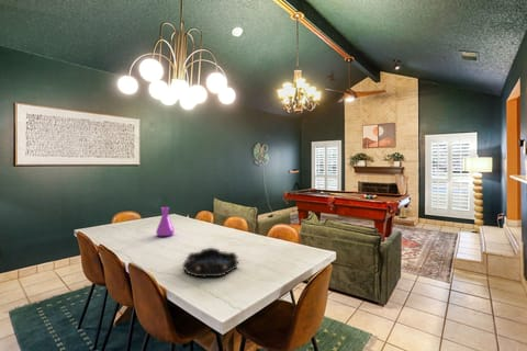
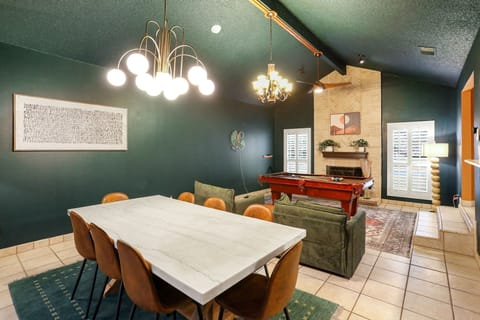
- vase (165, 220)
- decorative bowl (211, 260)
